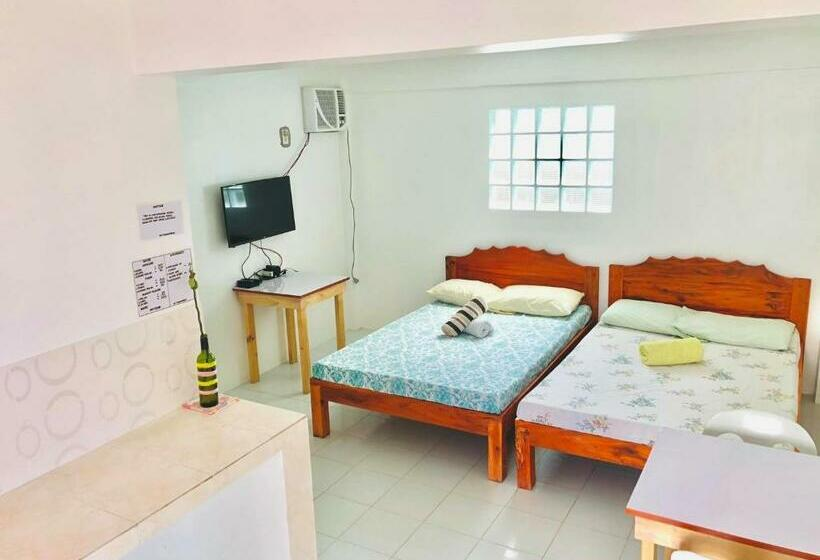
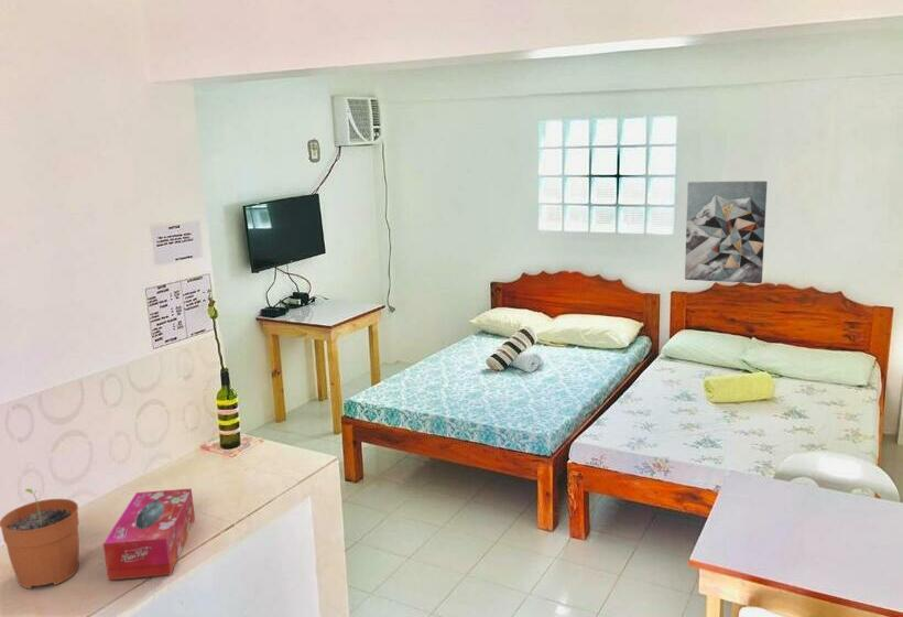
+ plant pot (42, 529)
+ wall art (725, 231)
+ tissue box (152, 531)
